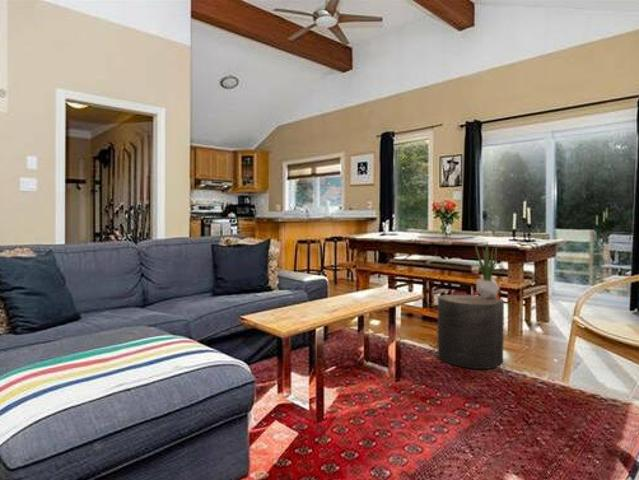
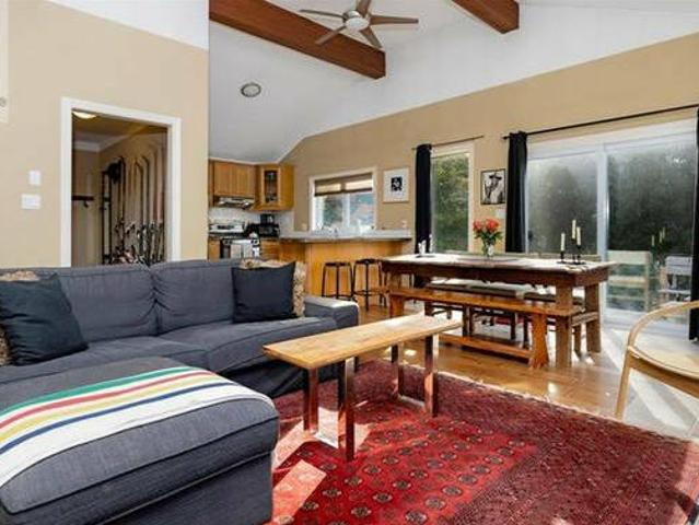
- stool (469, 328)
- potted plant (487, 269)
